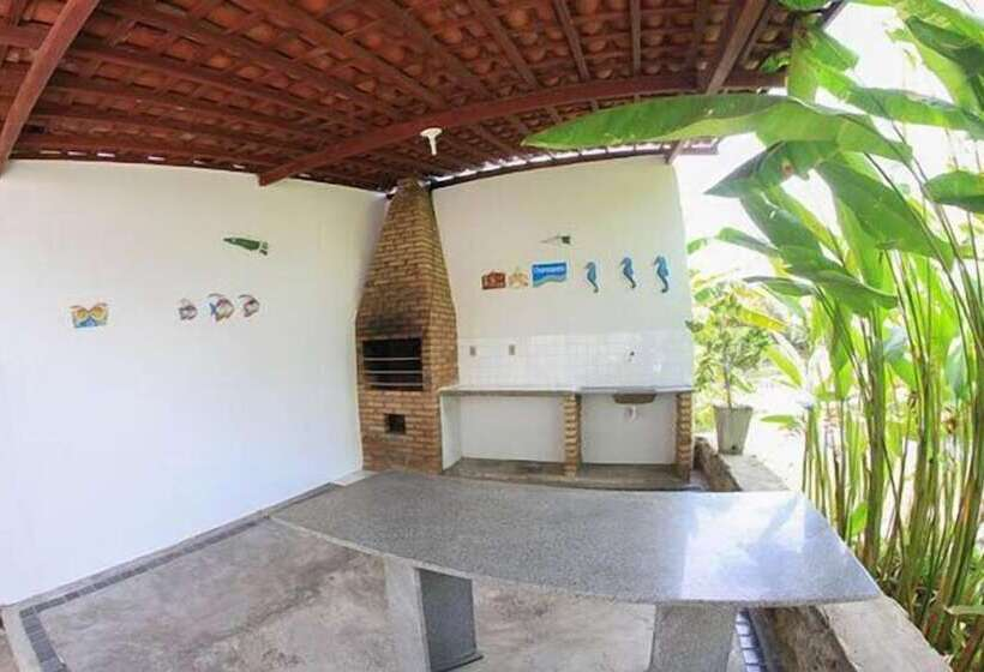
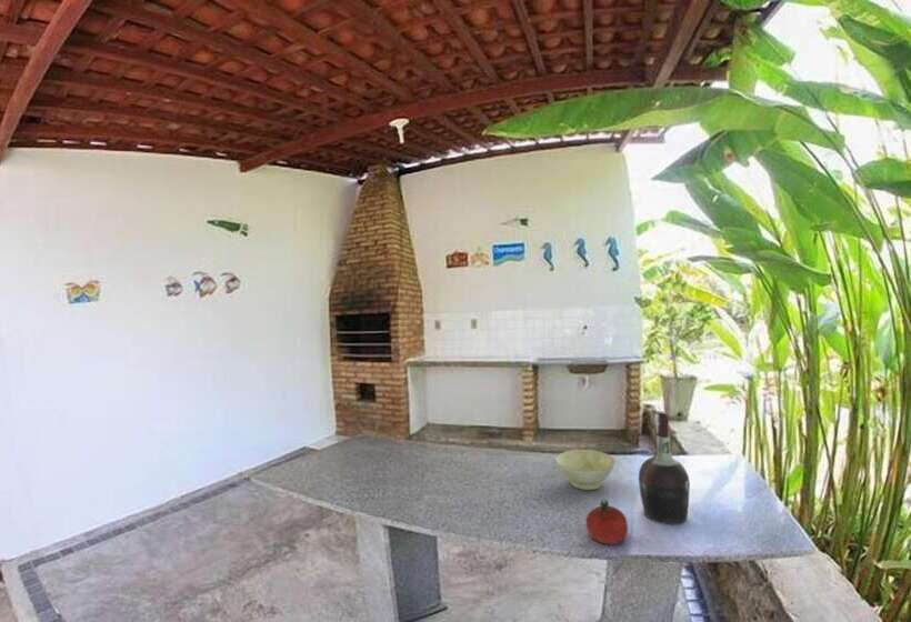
+ bowl (584, 471)
+ cognac bottle (662, 463)
+ fruit (605, 518)
